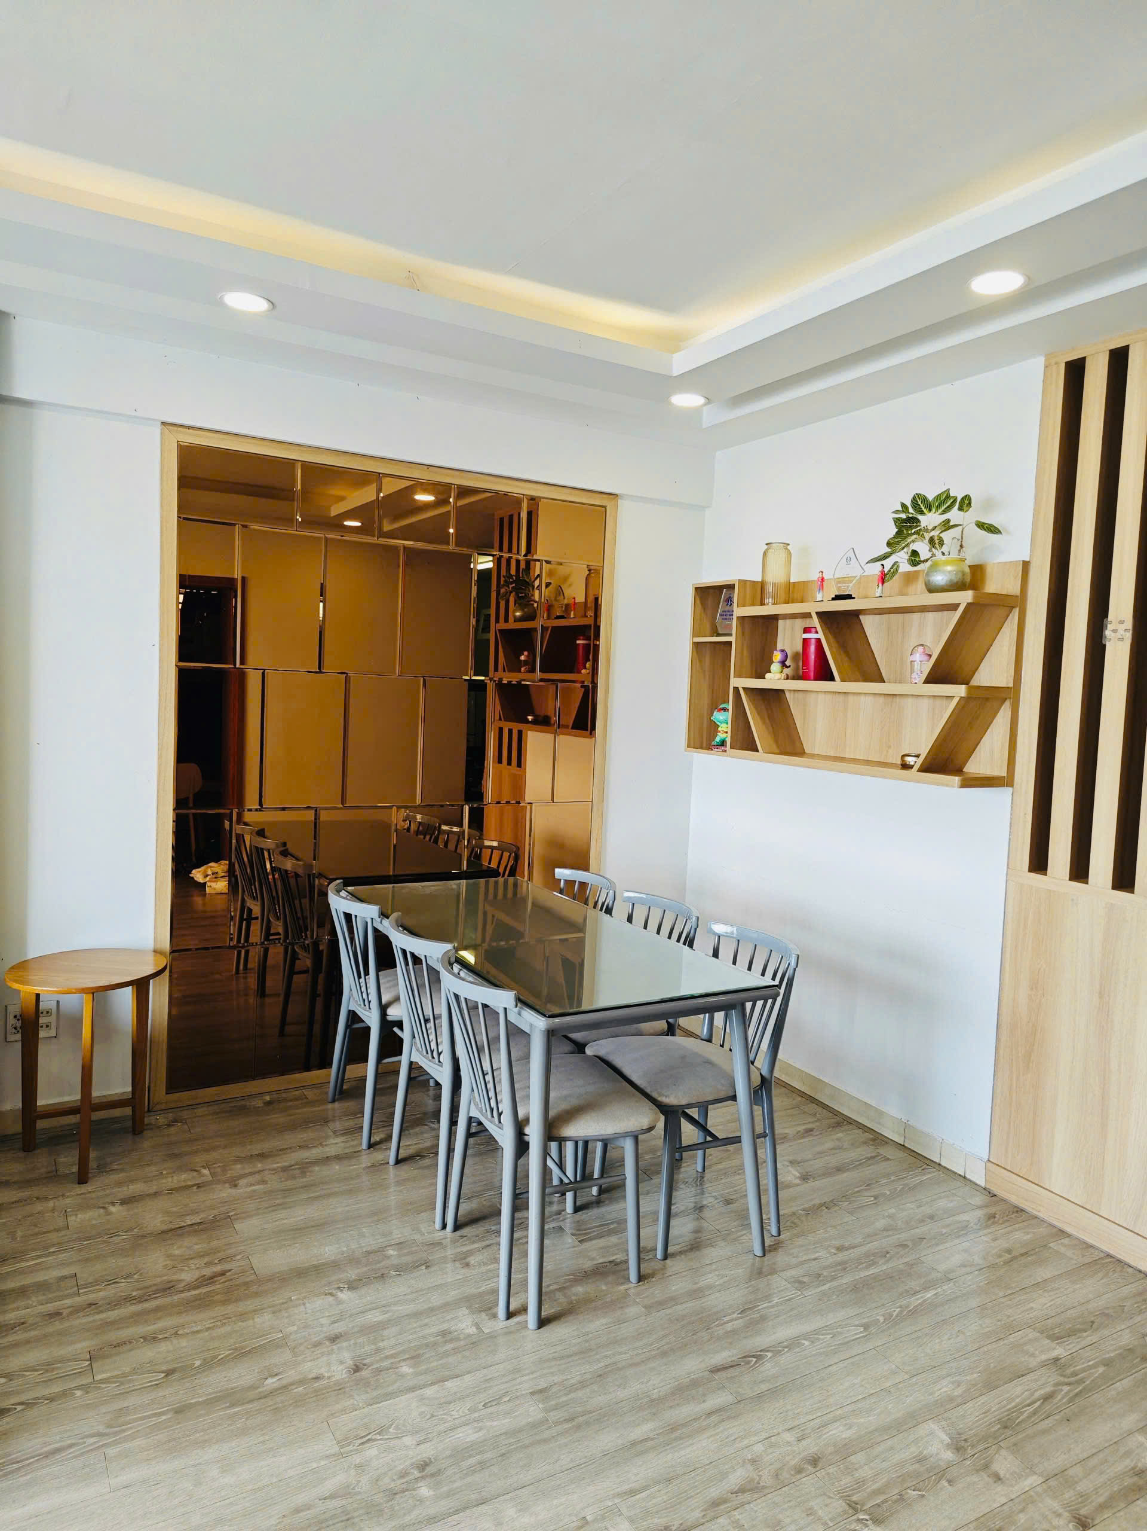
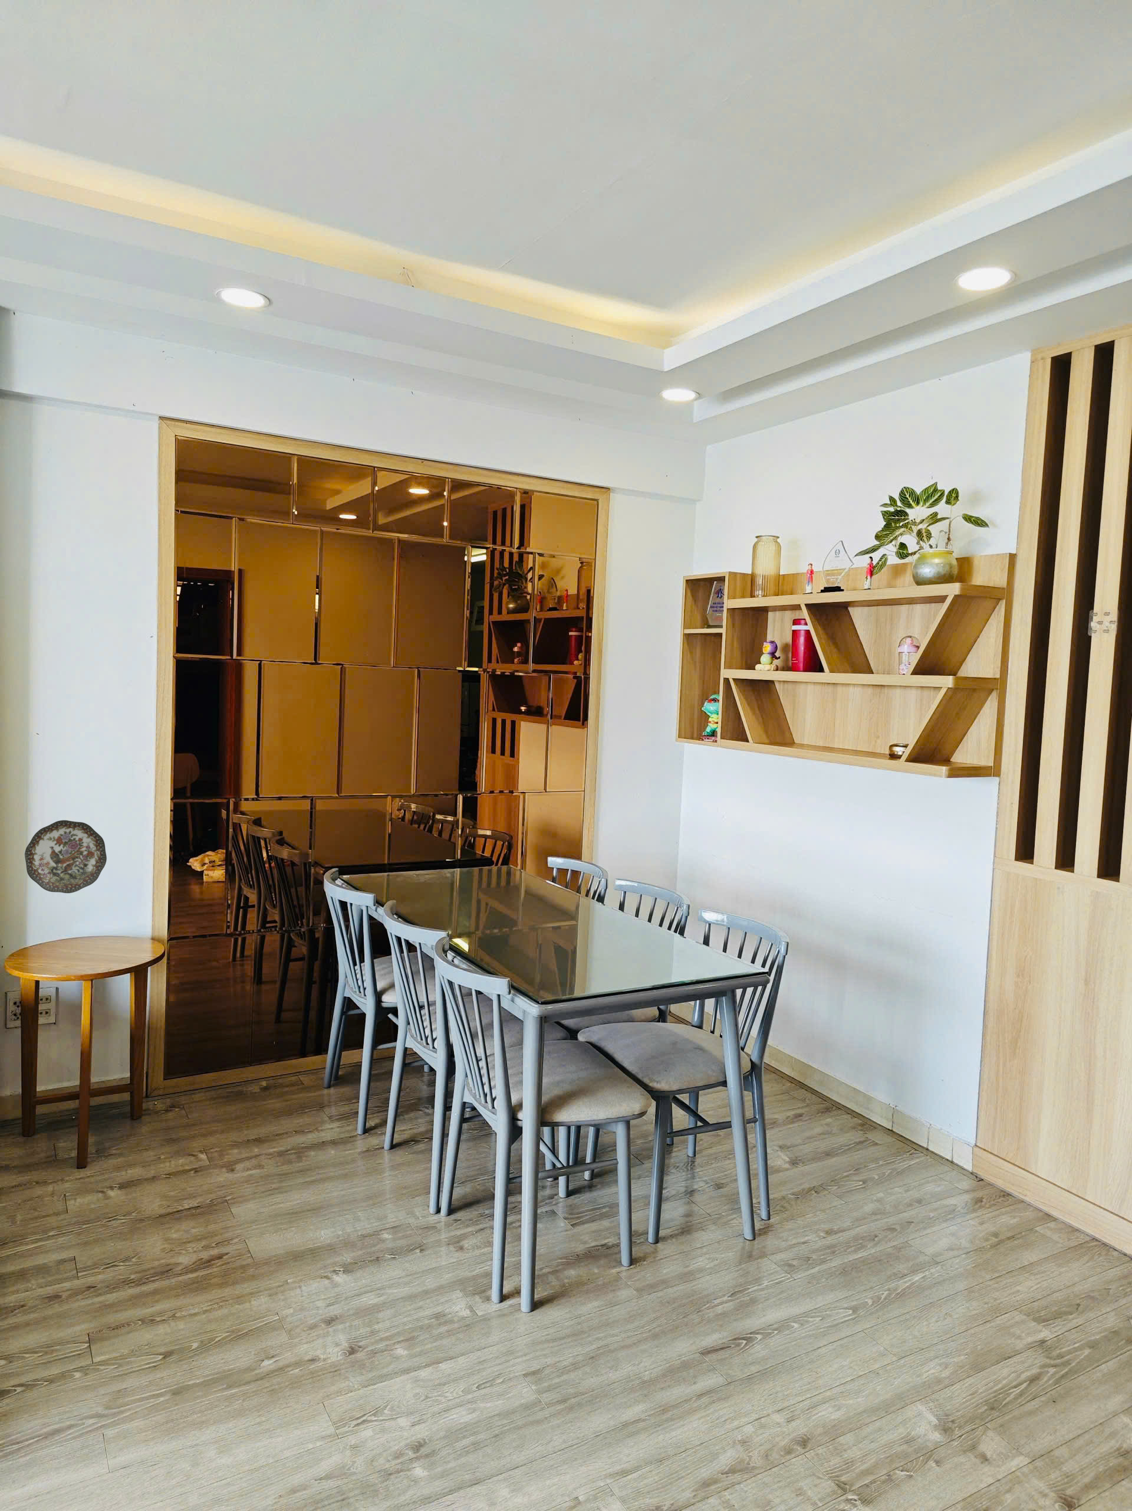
+ decorative plate (67, 855)
